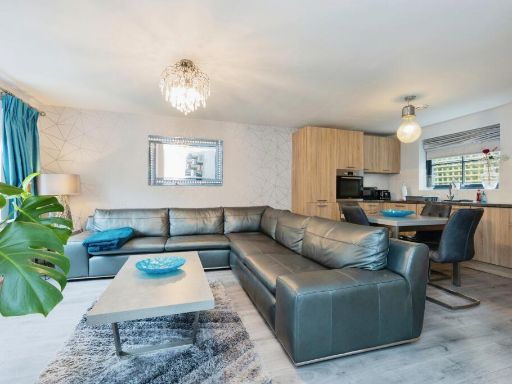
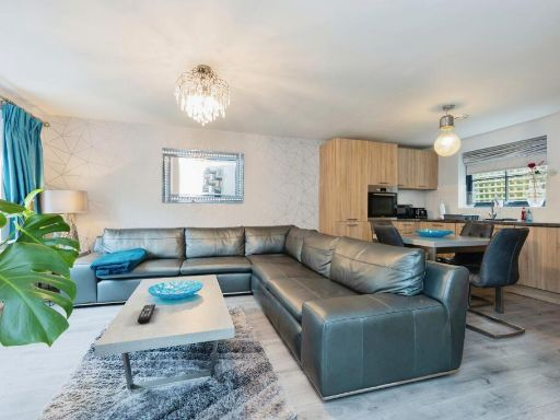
+ remote control (147, 313)
